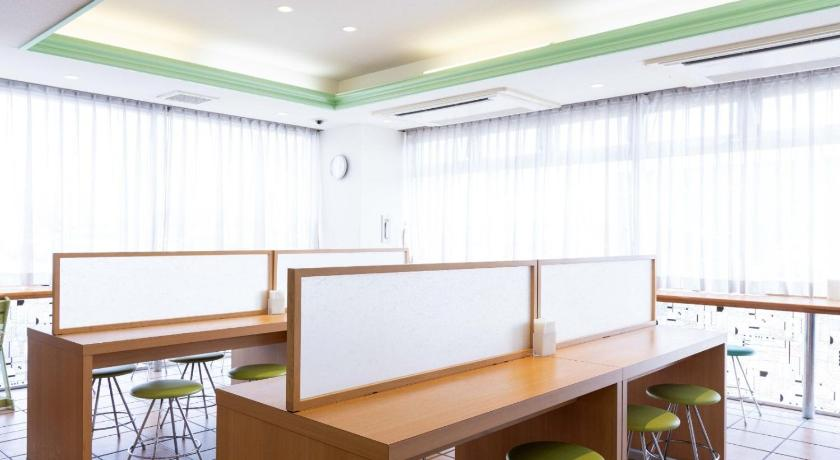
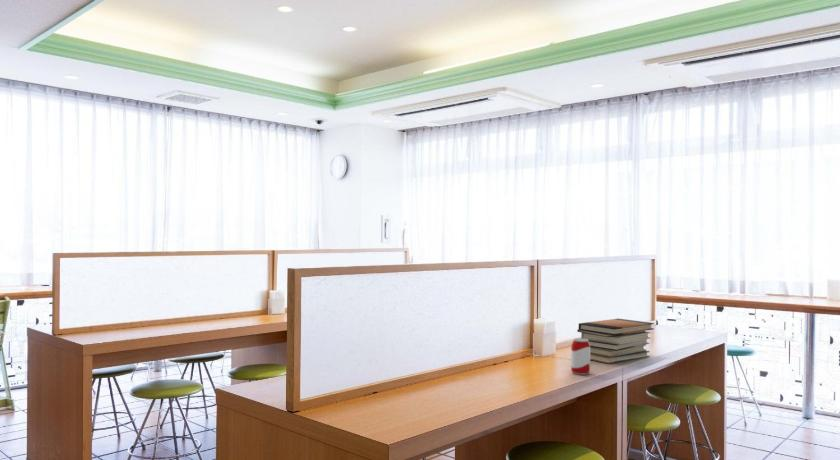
+ beverage can (580, 356)
+ book stack (615, 340)
